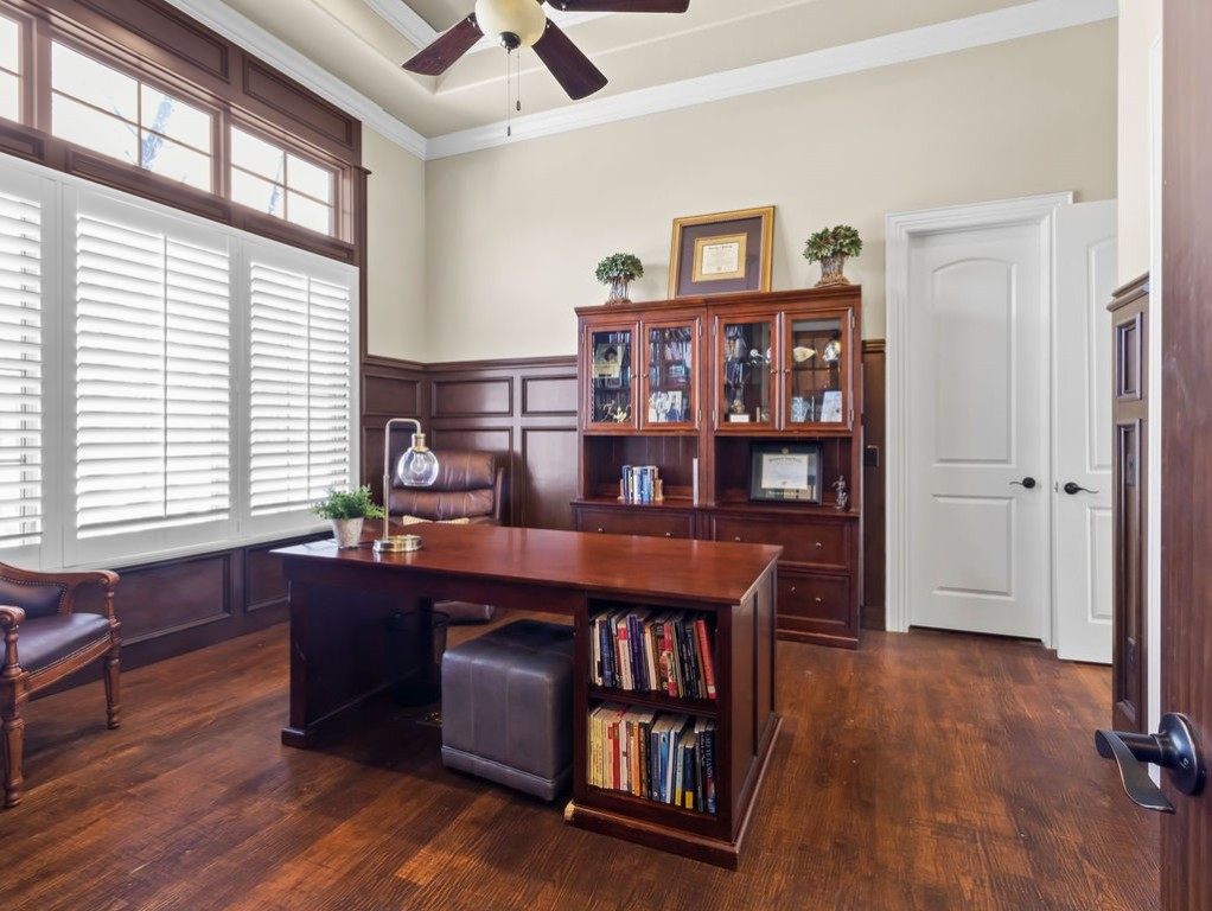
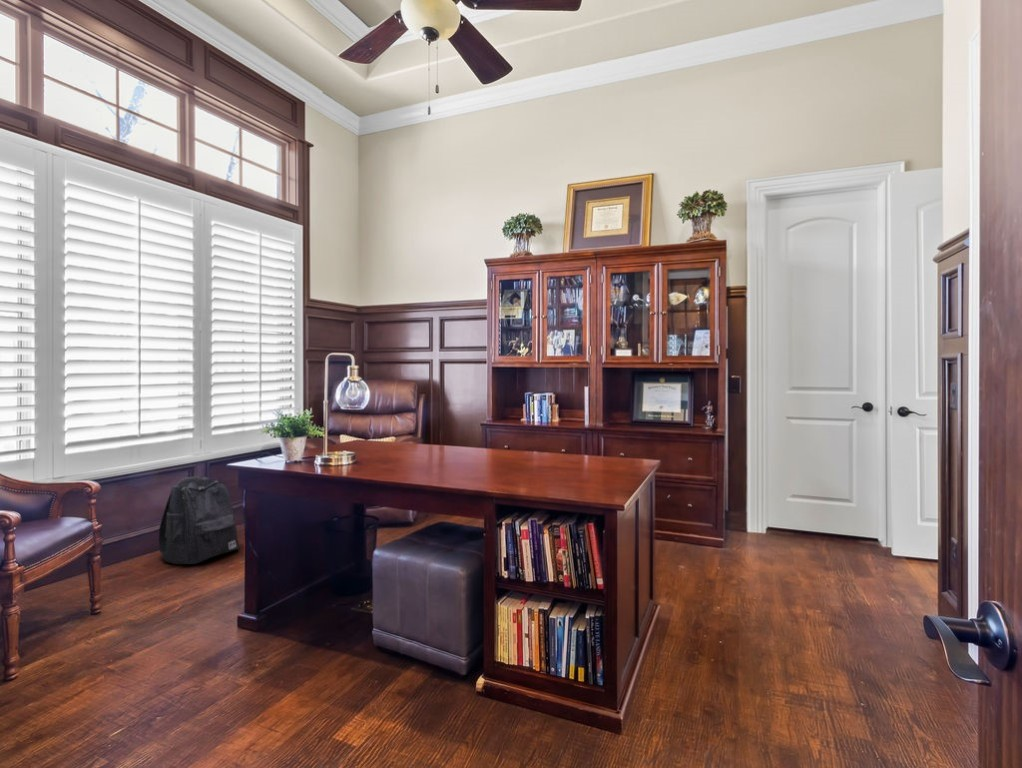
+ backpack (199, 516)
